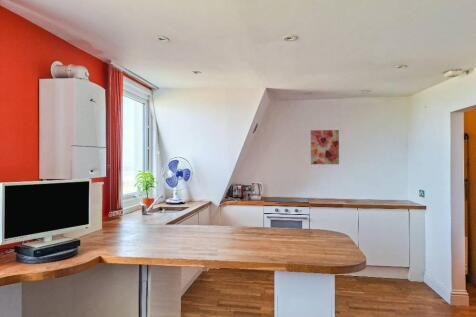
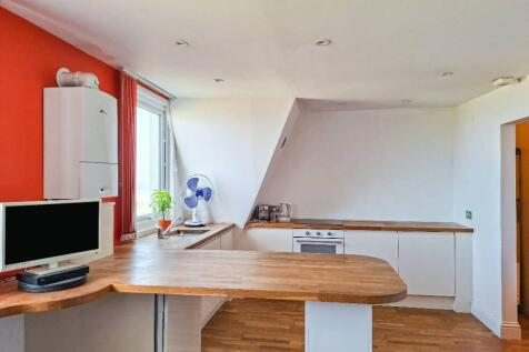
- wall art (324, 147)
